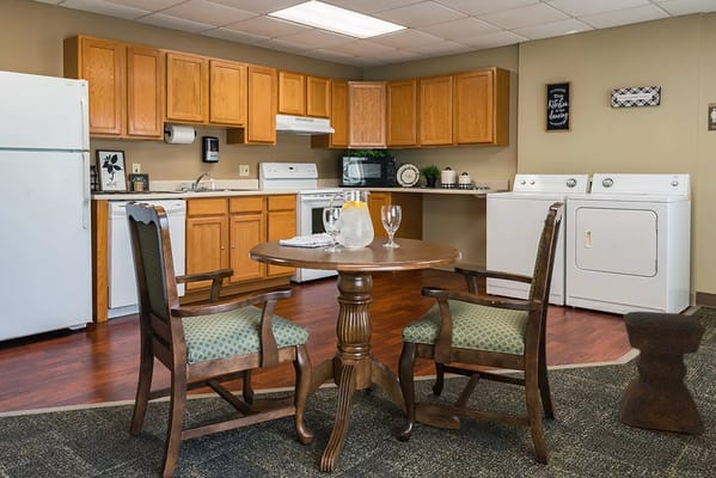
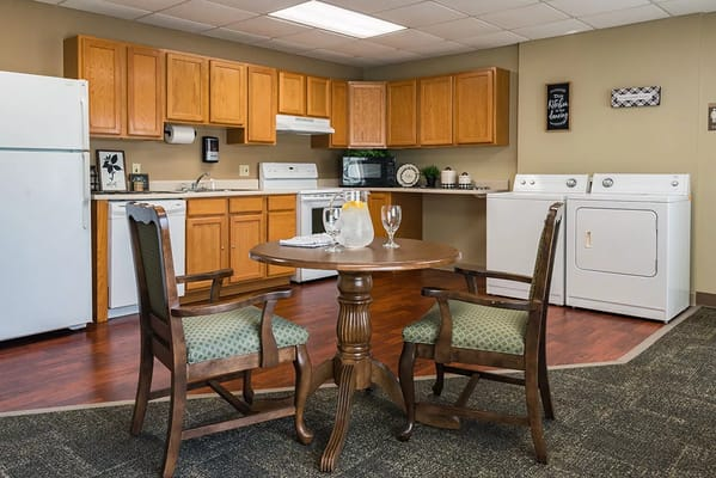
- stool (660, 367)
